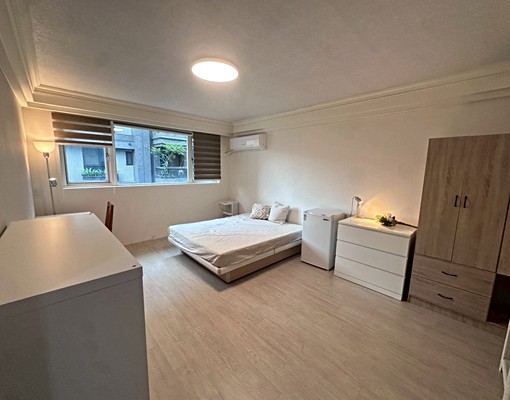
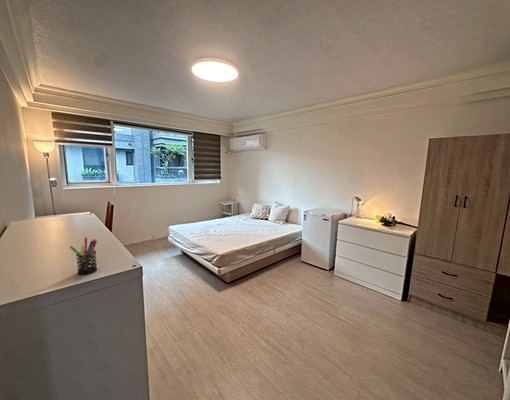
+ pen holder (84, 255)
